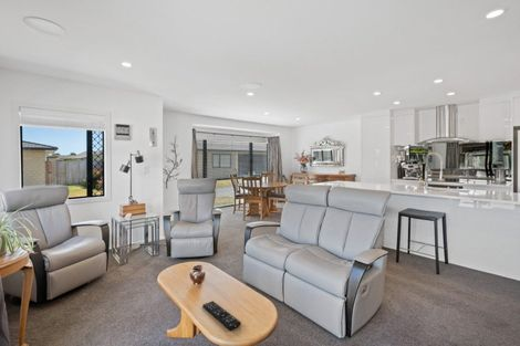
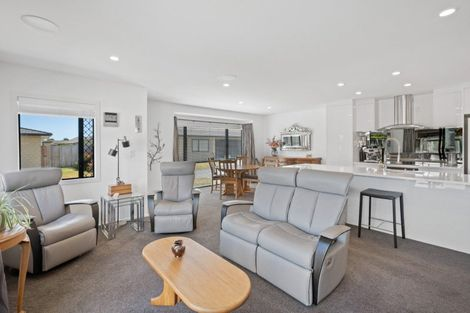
- remote control (220, 314)
